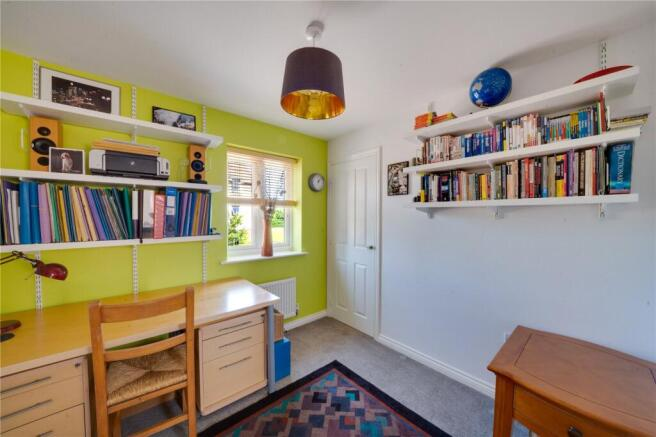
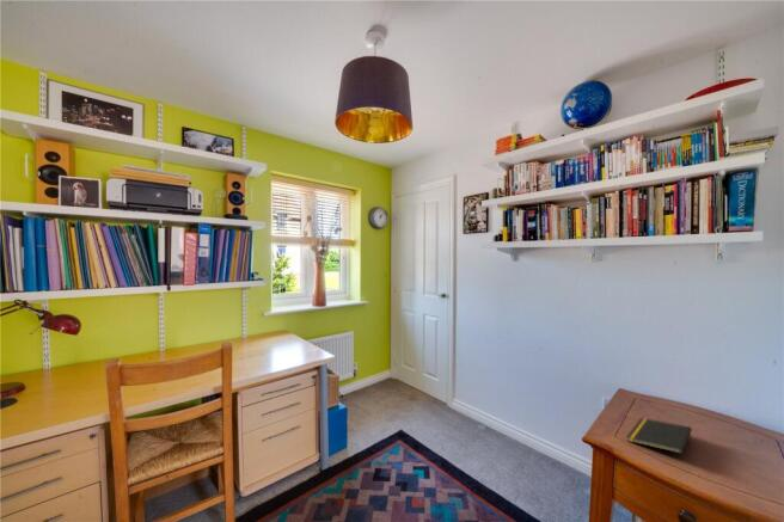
+ notepad (659, 434)
